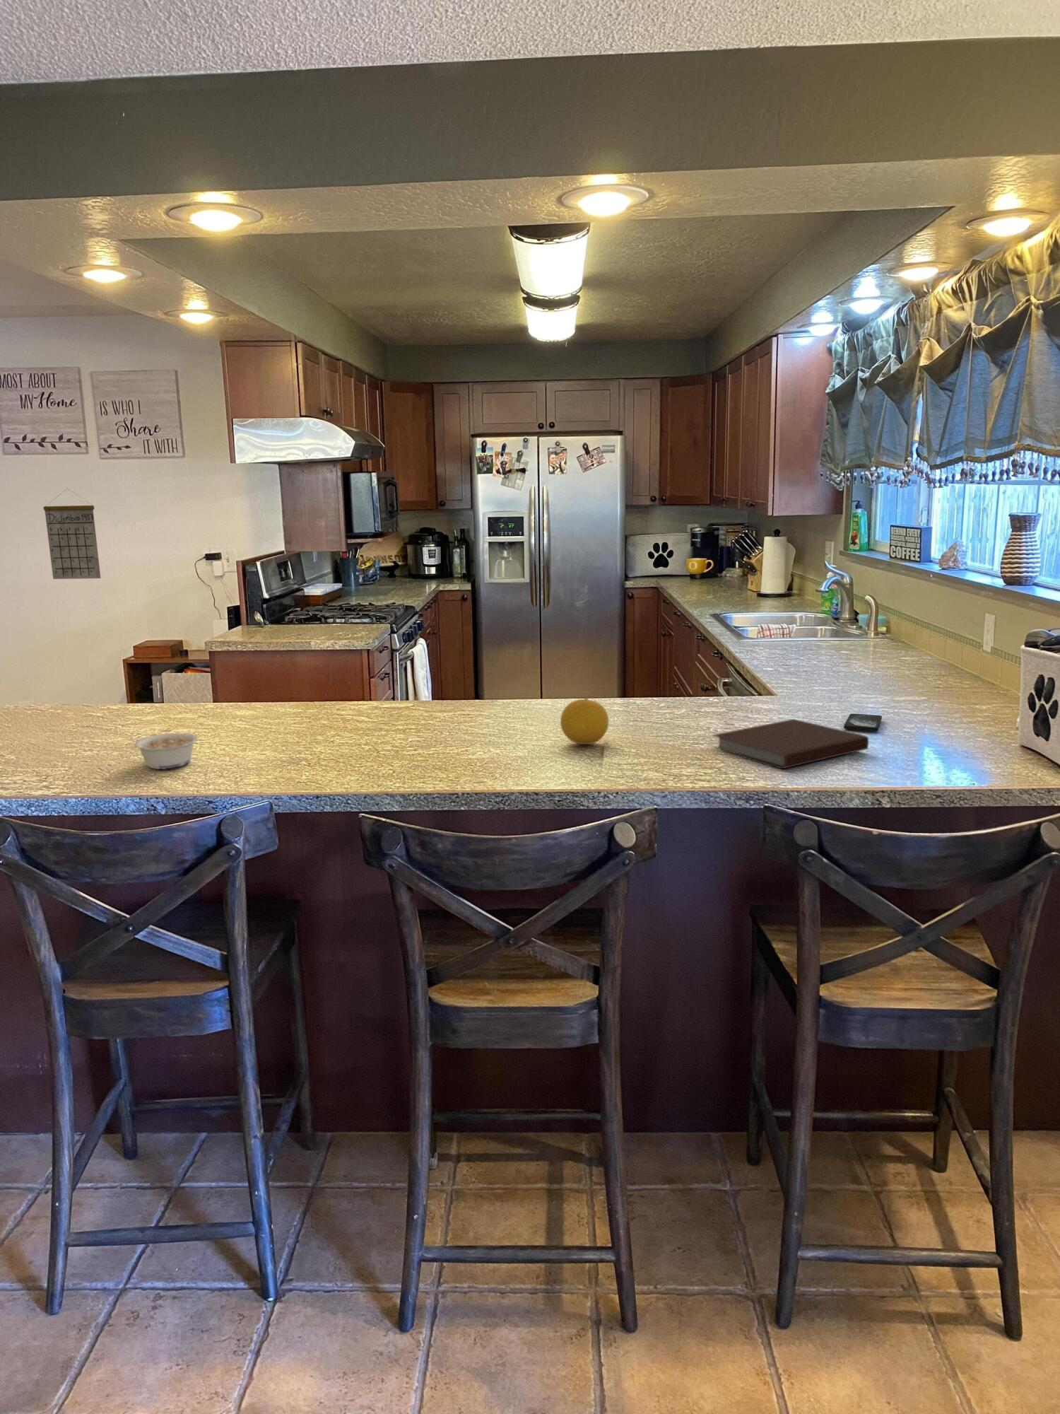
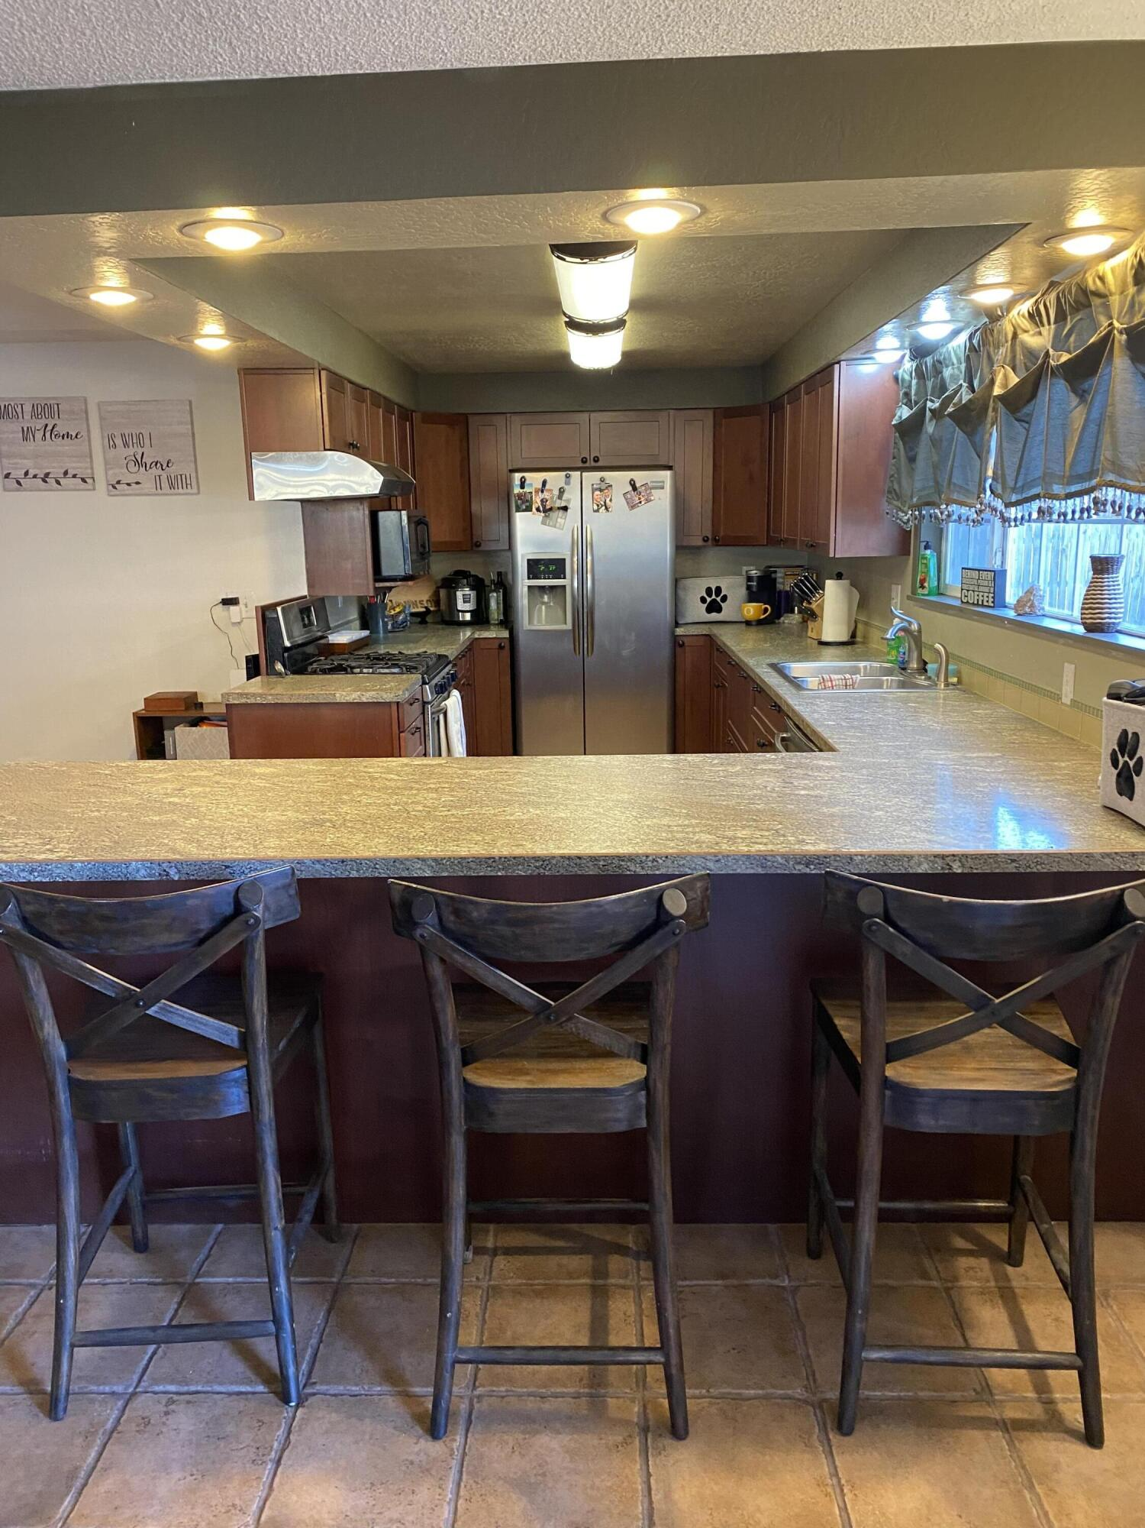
- calendar (71, 533)
- legume (167, 750)
- fruit (585, 721)
- smartphone (863, 721)
- notebook (788, 743)
